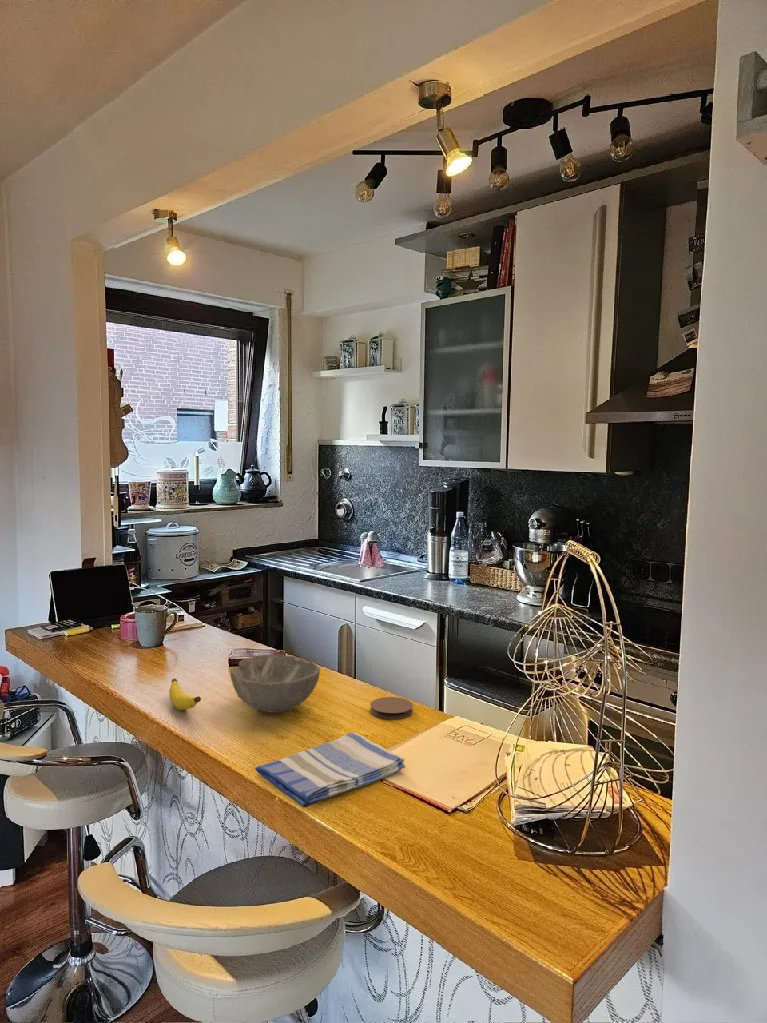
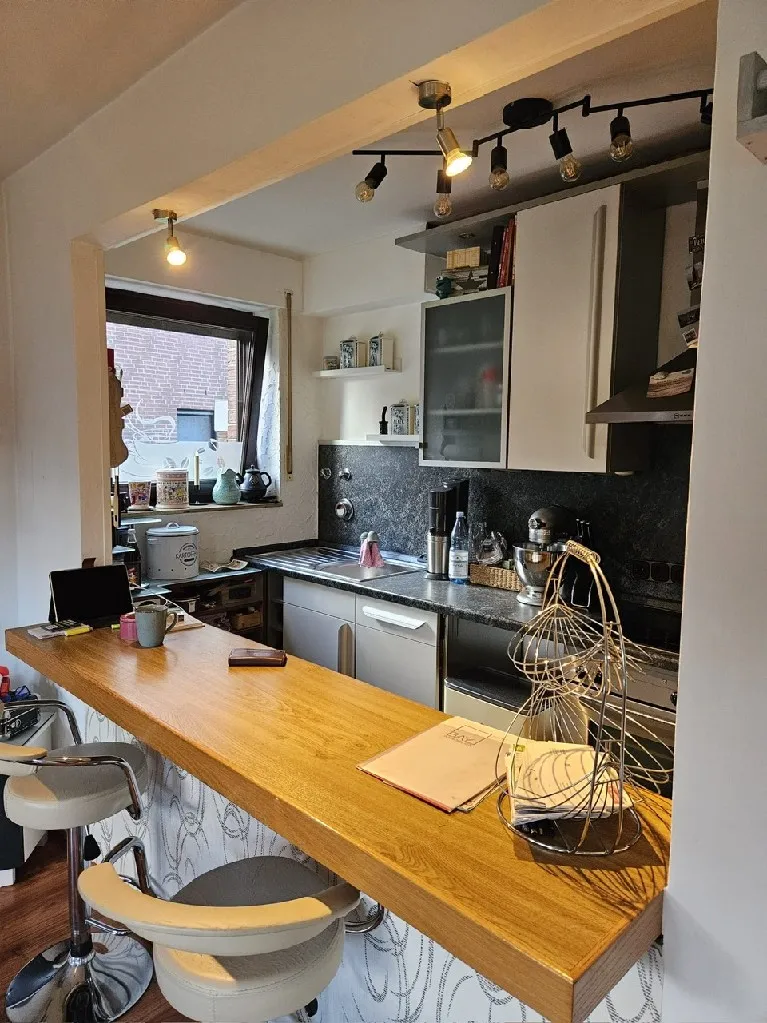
- coaster (391, 707)
- dish towel (331, 765)
- bowl (275, 687)
- banana (180, 696)
